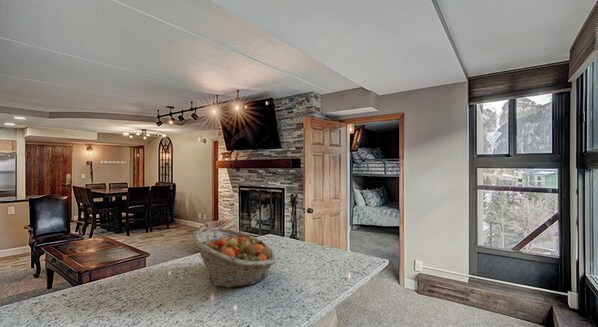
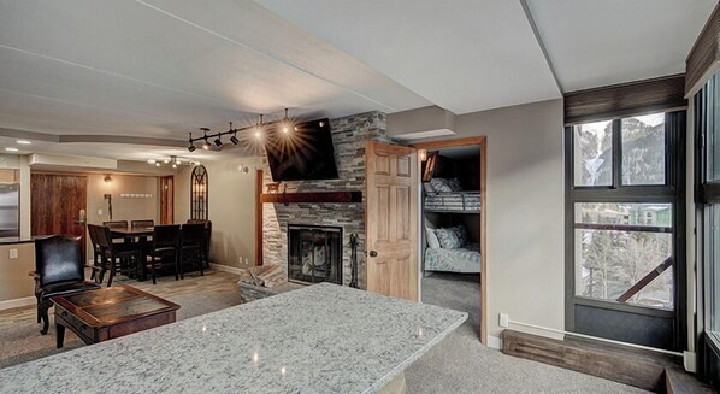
- fruit basket (235, 252)
